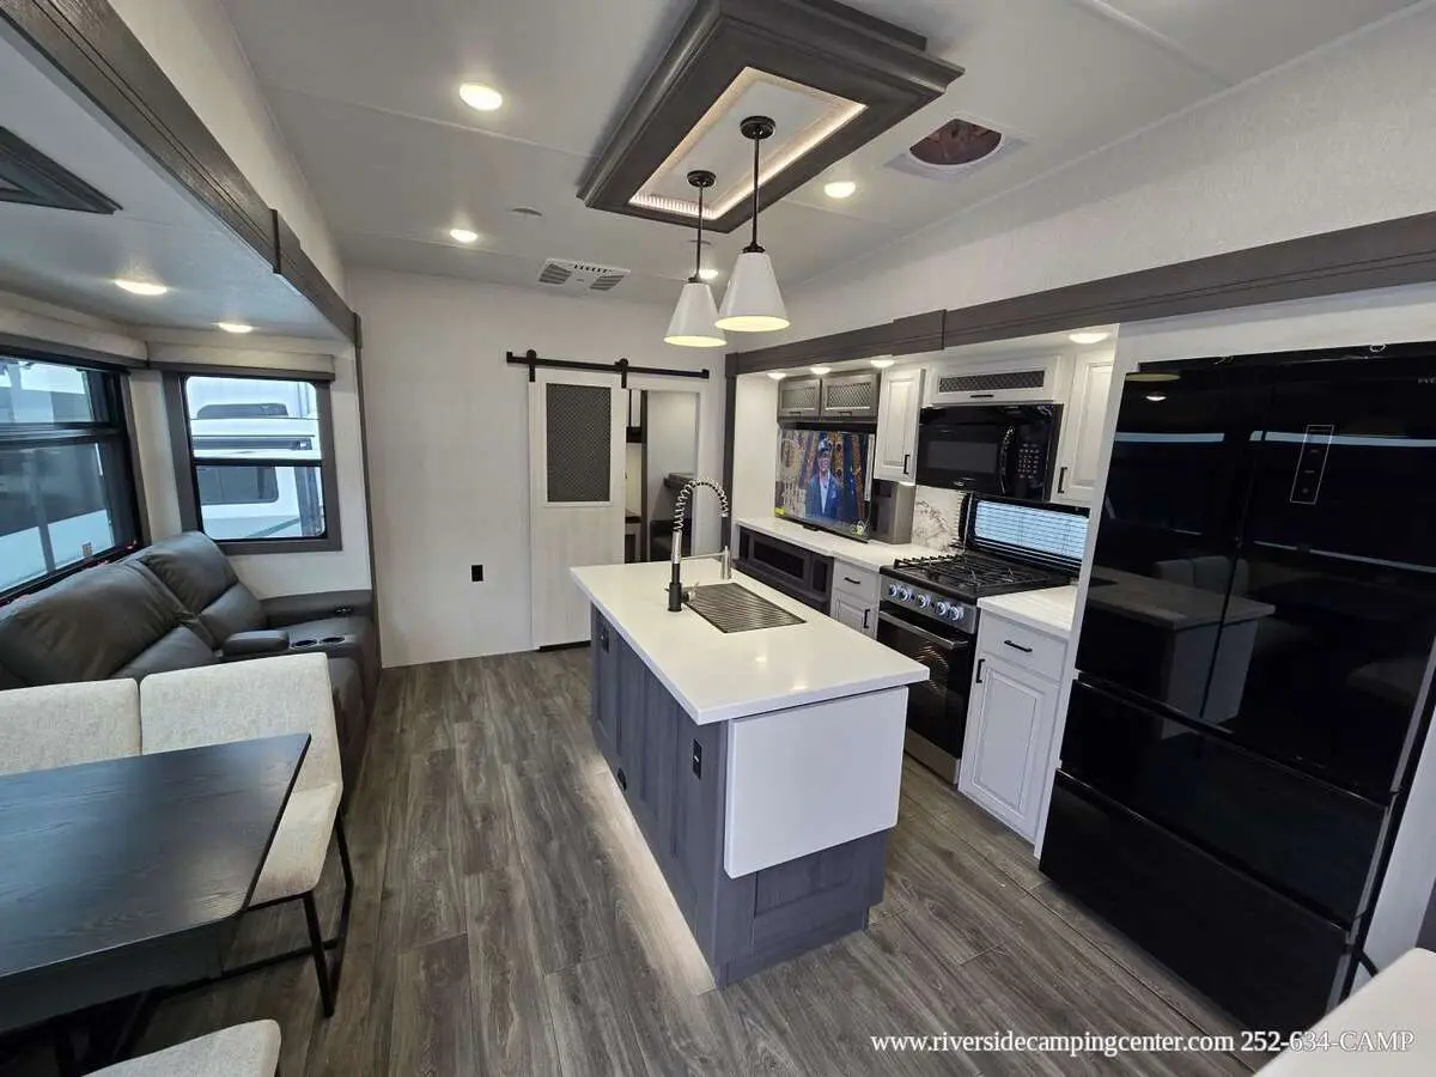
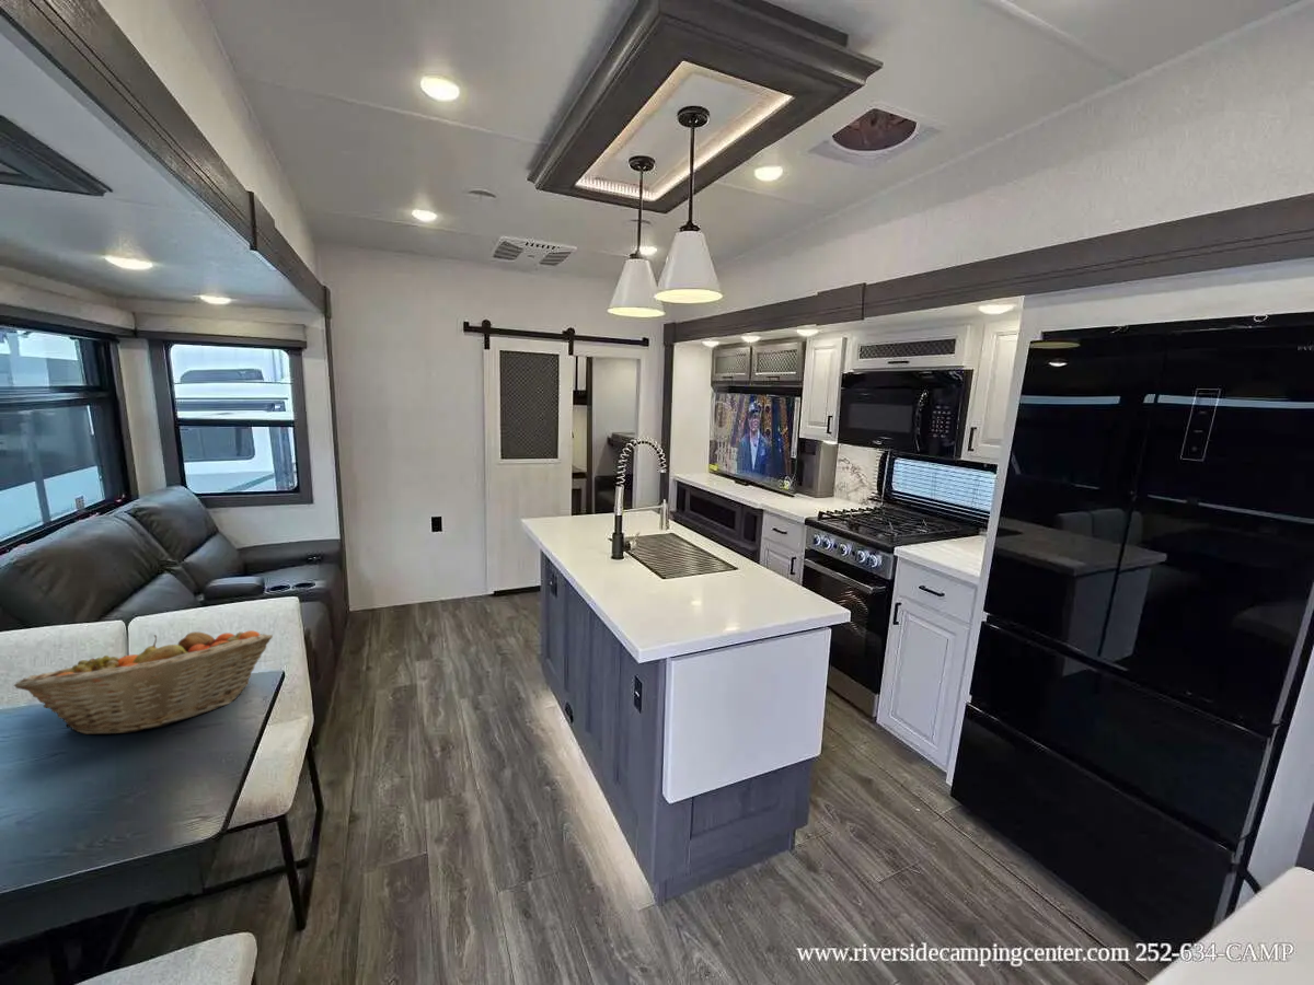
+ fruit basket (159, 671)
